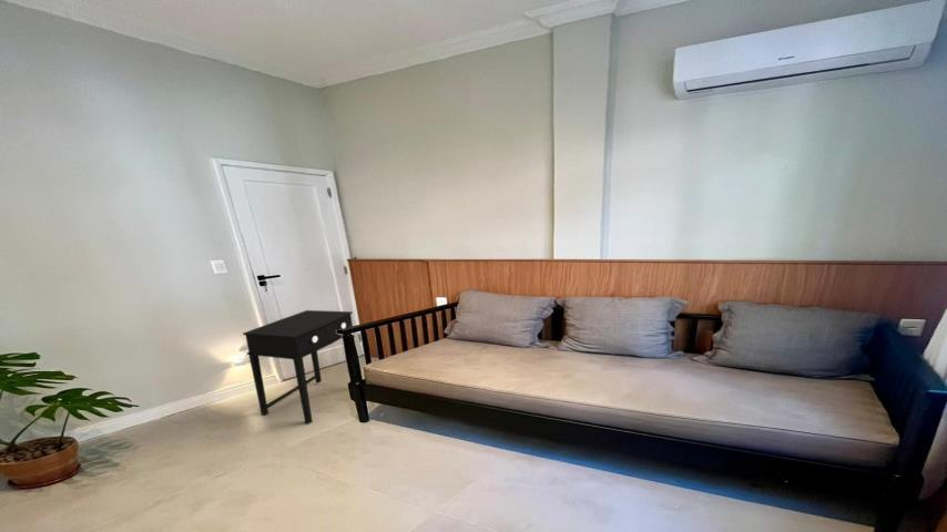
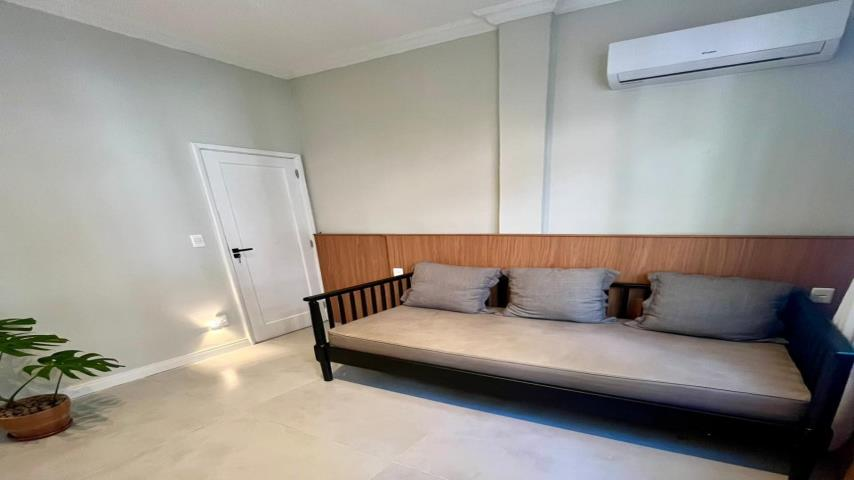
- side table (312, 360)
